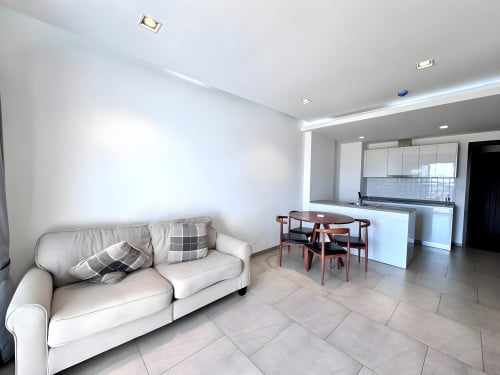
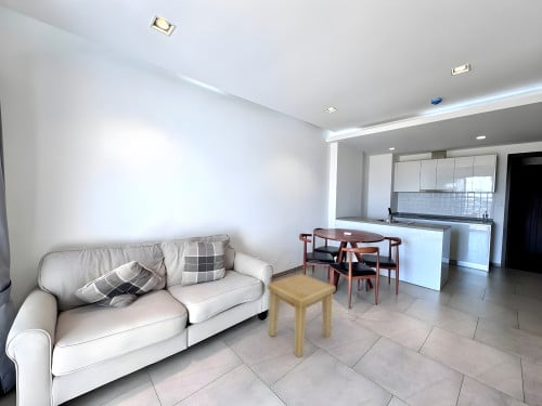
+ side table (300, 310)
